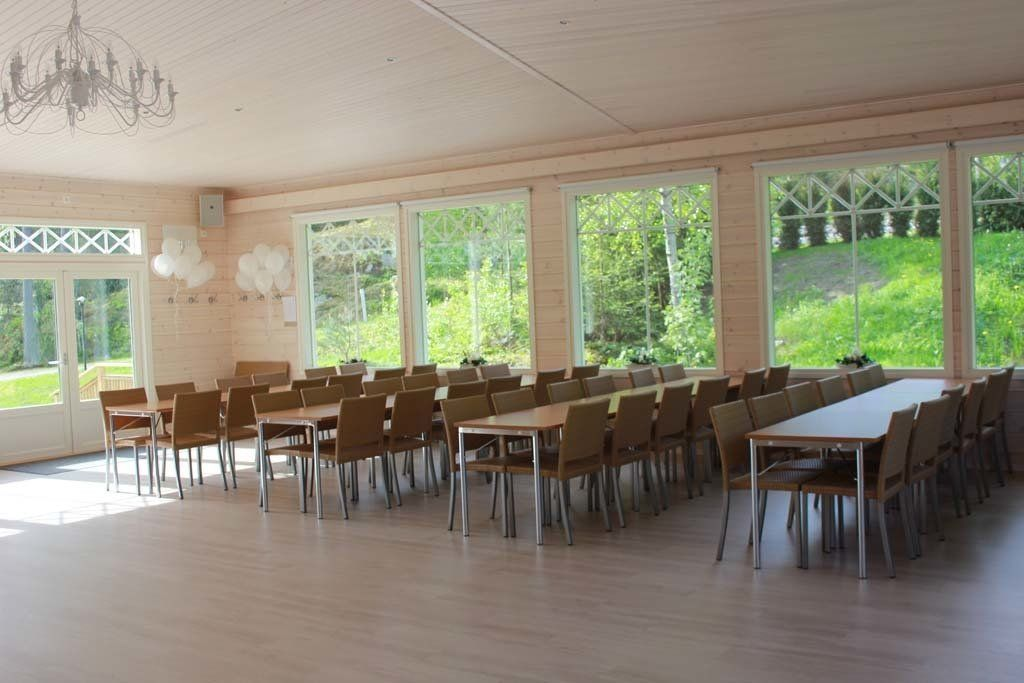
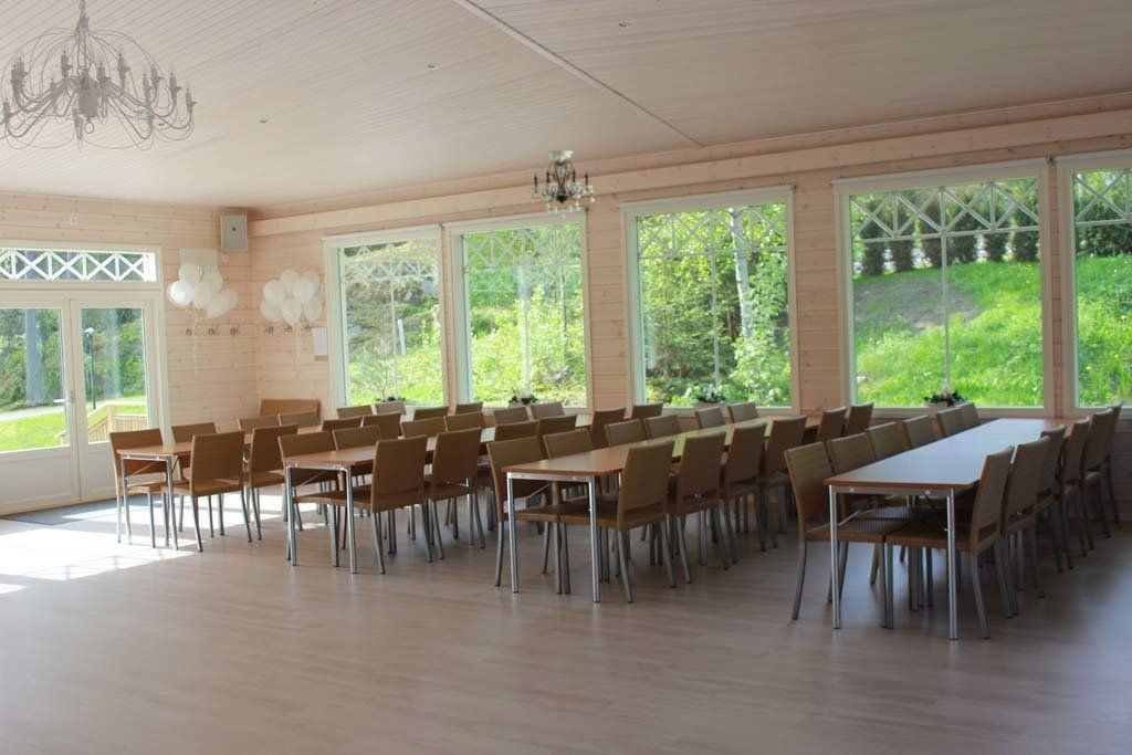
+ chandelier (560, 185)
